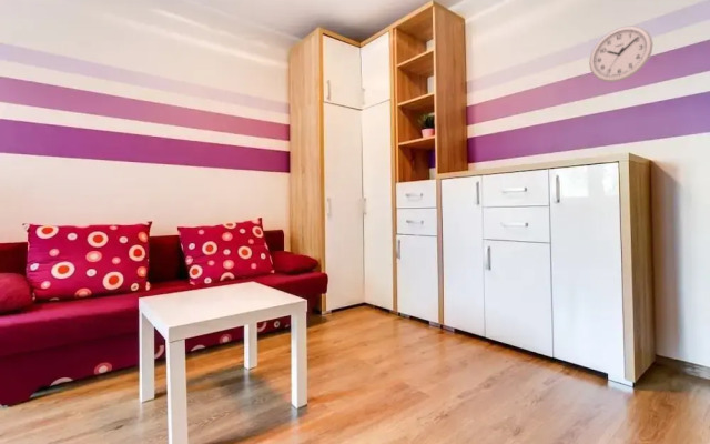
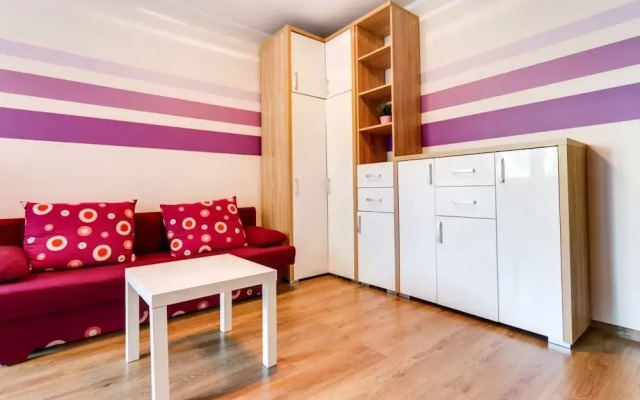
- wall clock (619, 53)
